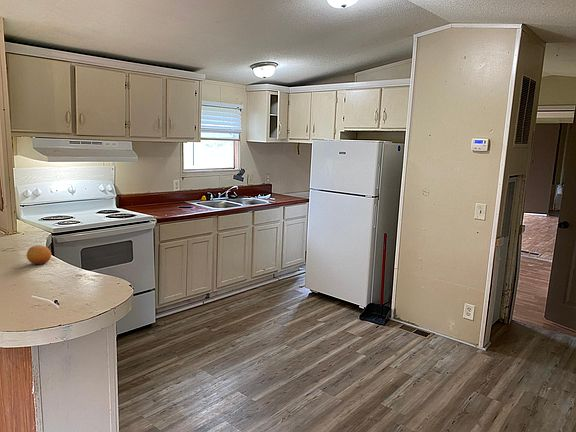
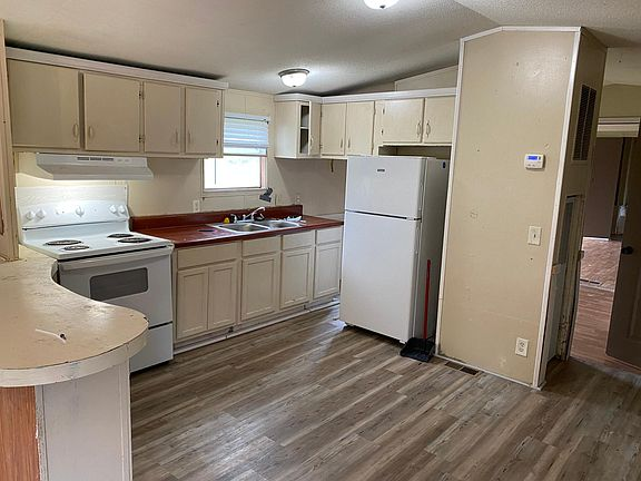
- fruit (39, 254)
